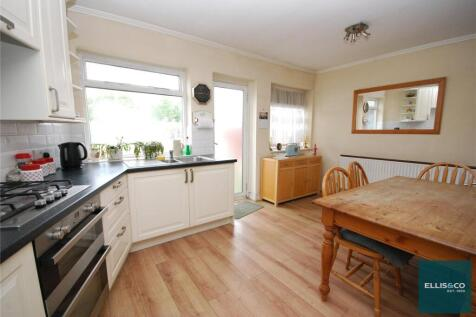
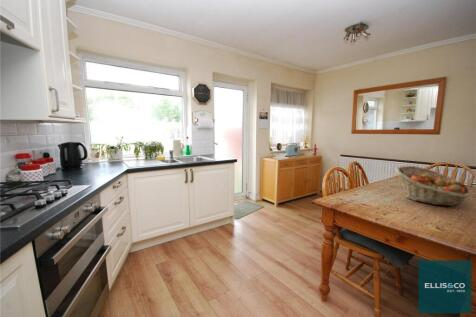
+ fruit basket (430, 184)
